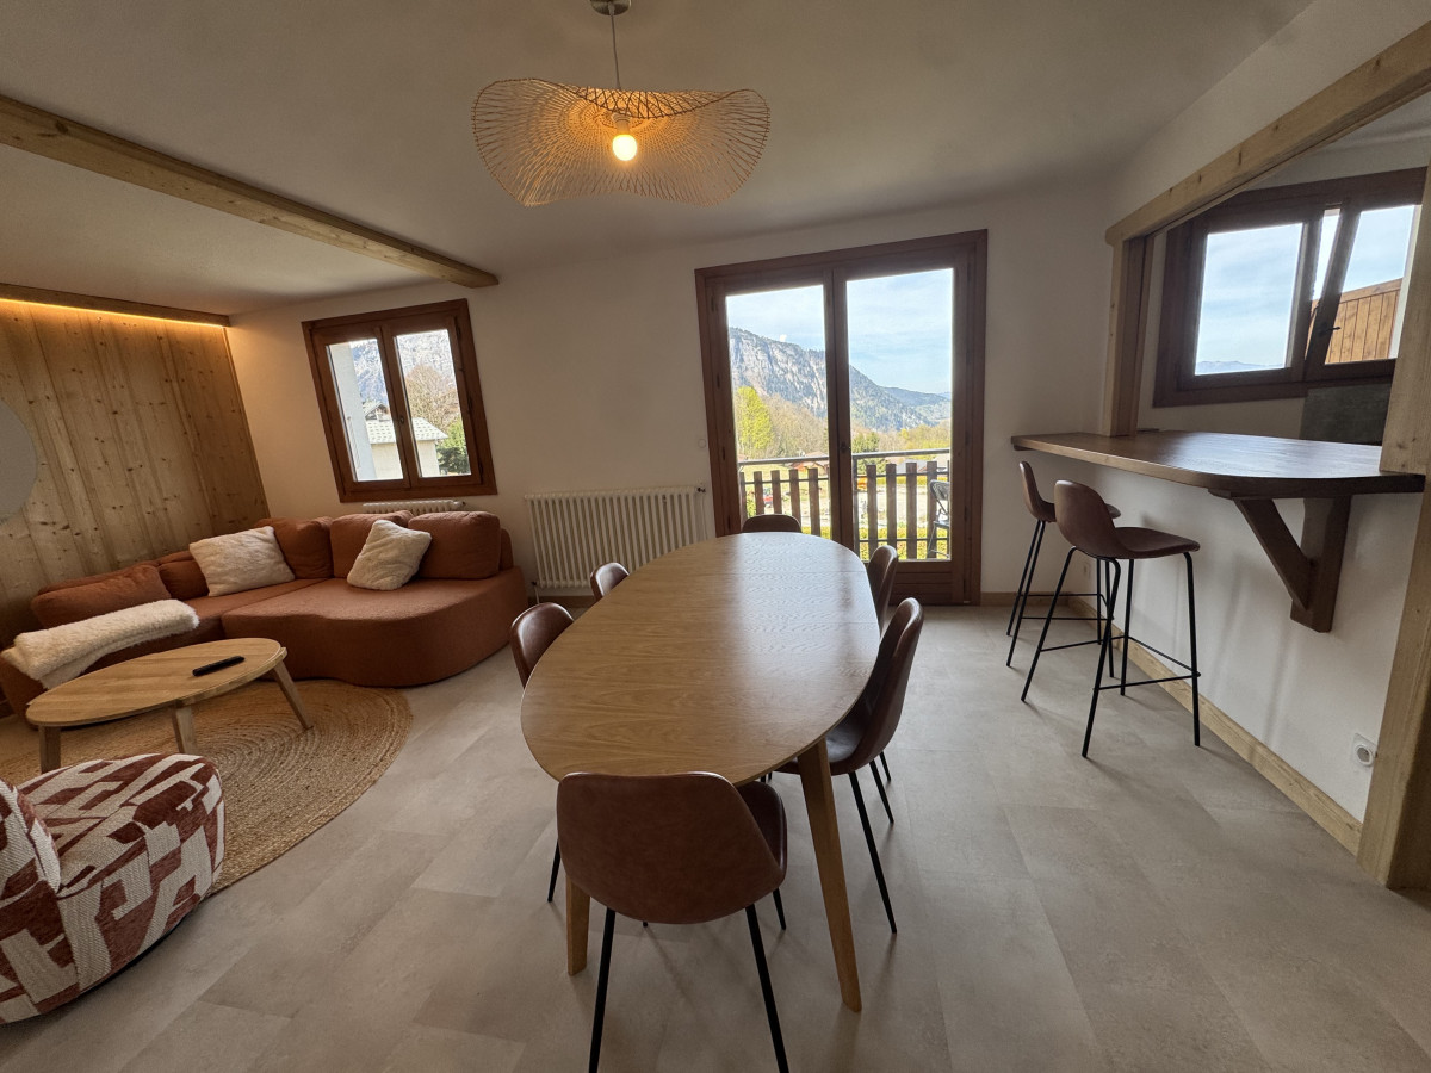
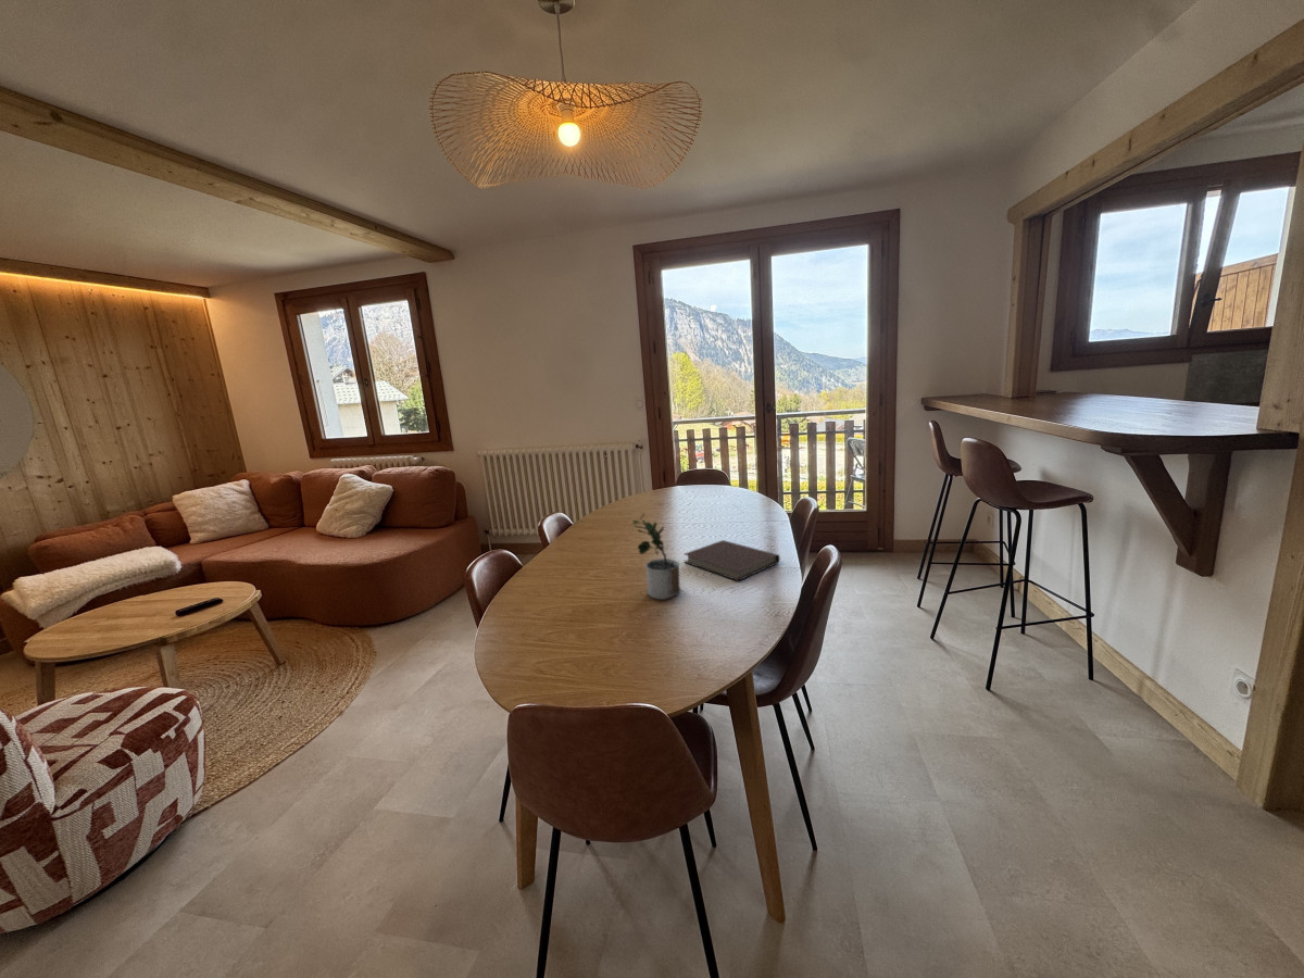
+ potted plant (654, 560)
+ notebook (730, 557)
